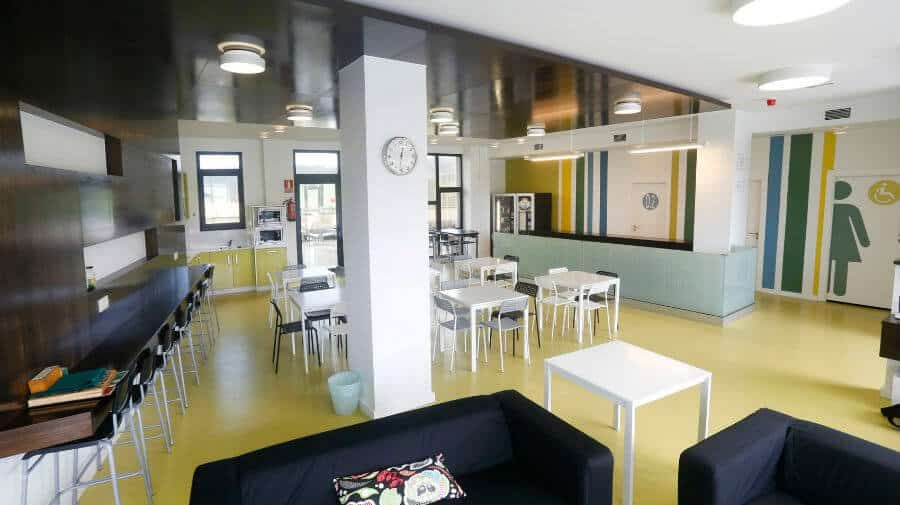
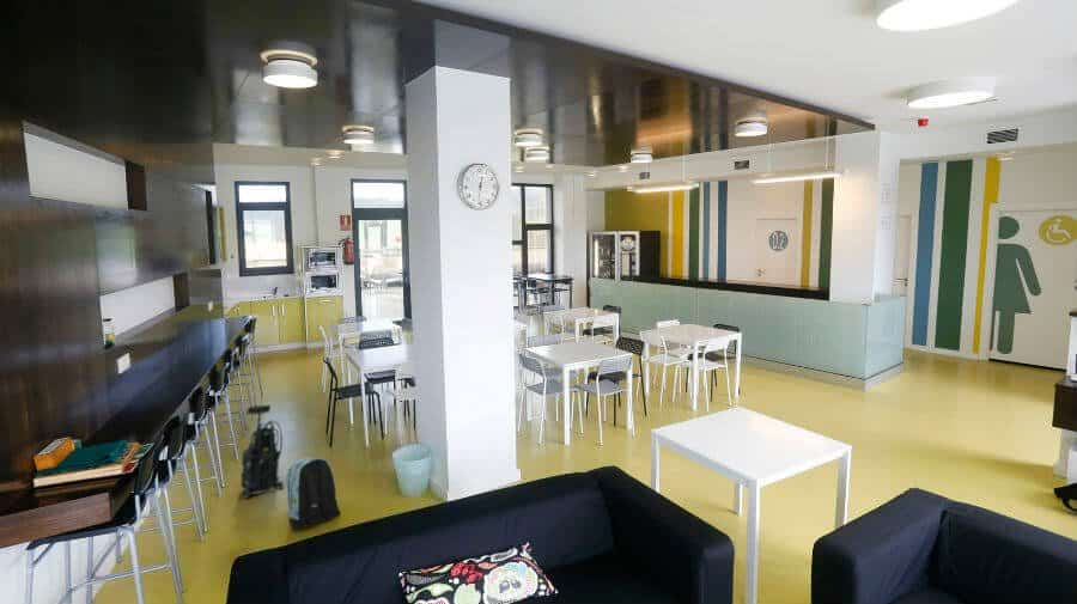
+ backpack (310, 488)
+ vacuum cleaner (260, 445)
